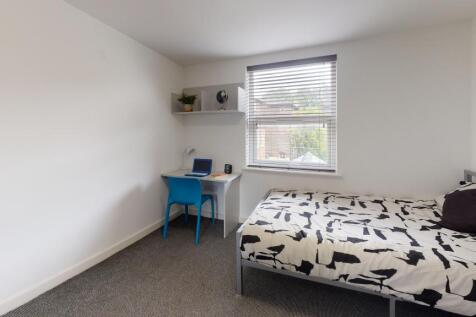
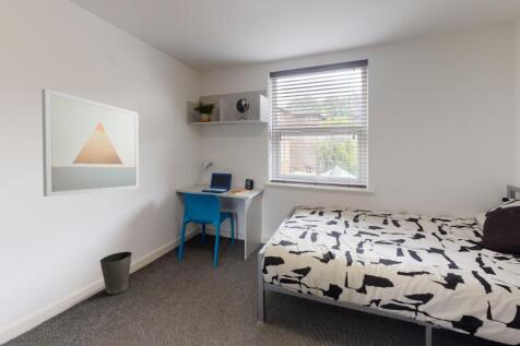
+ waste basket (116, 273)
+ wall art (98, 147)
